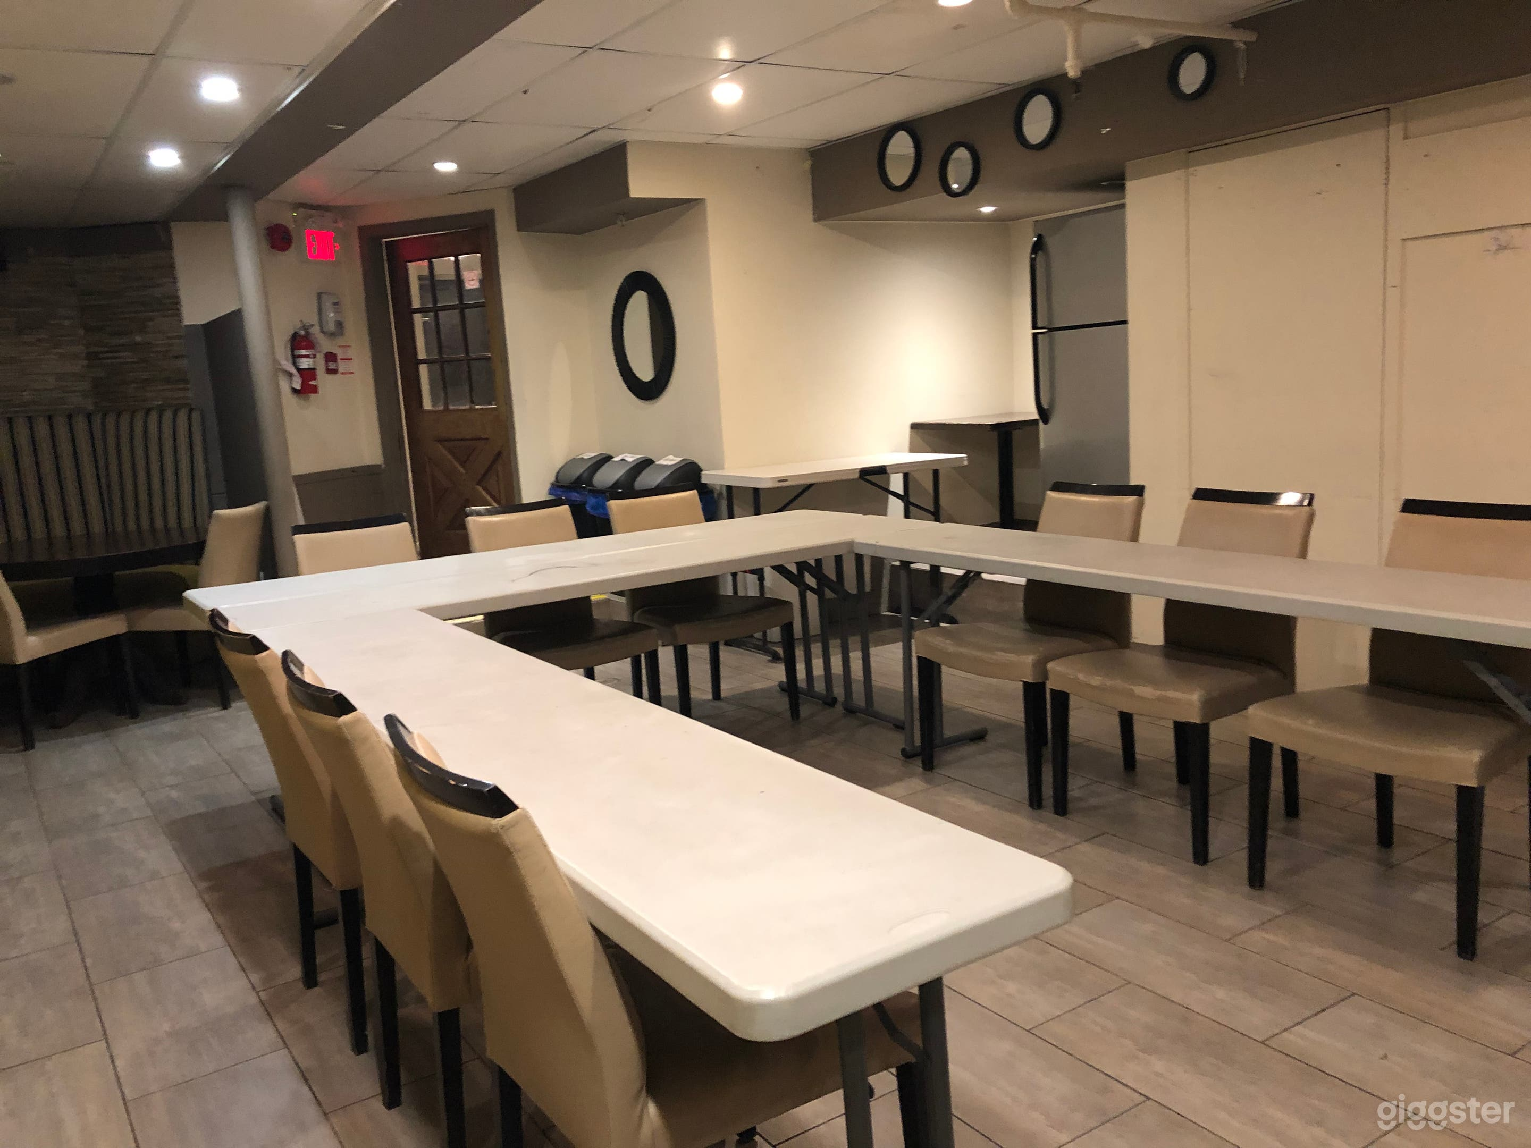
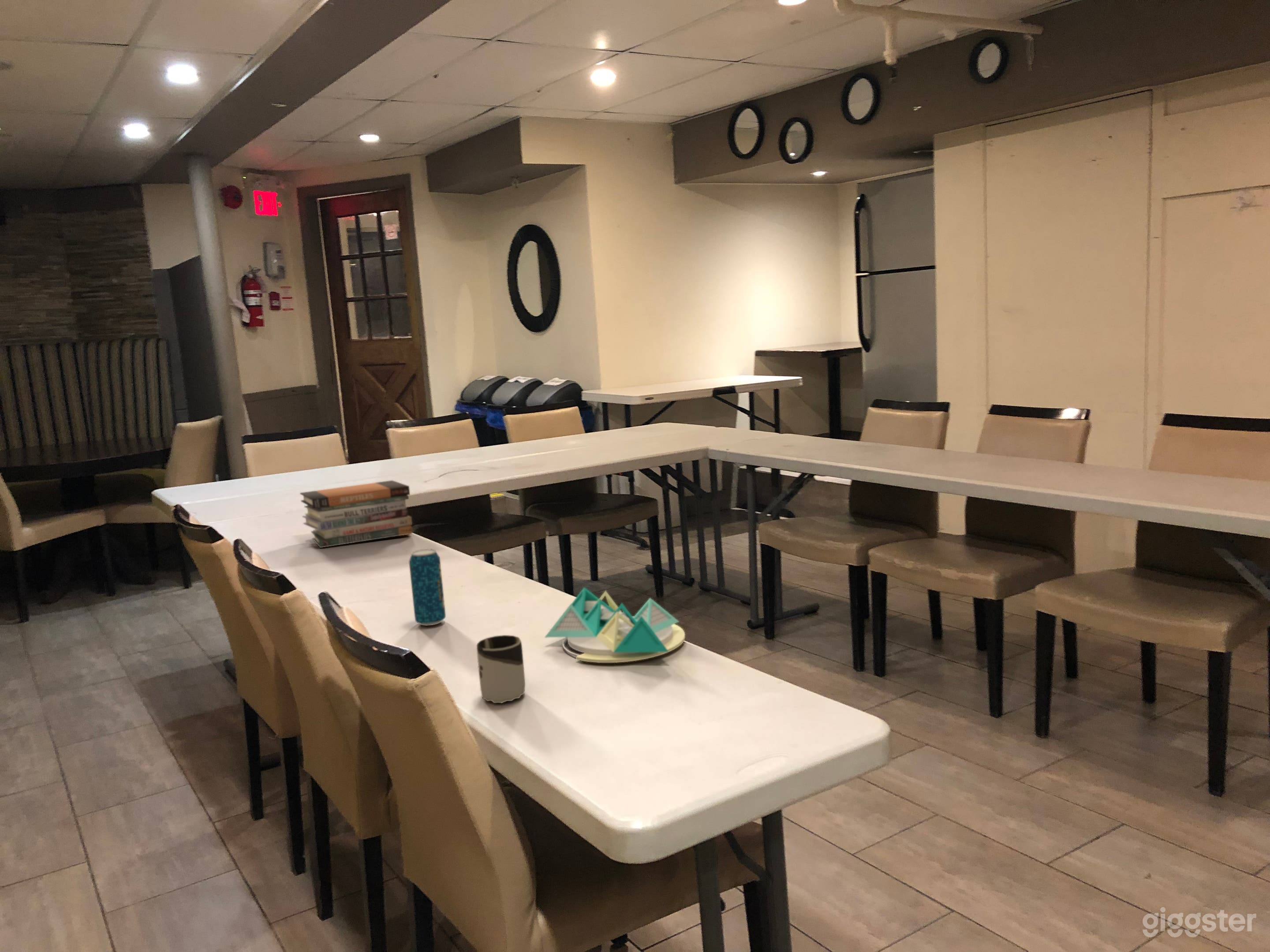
+ board game (612, 619)
+ beverage can (427, 587)
+ book stack (357, 513)
+ cup (498, 666)
